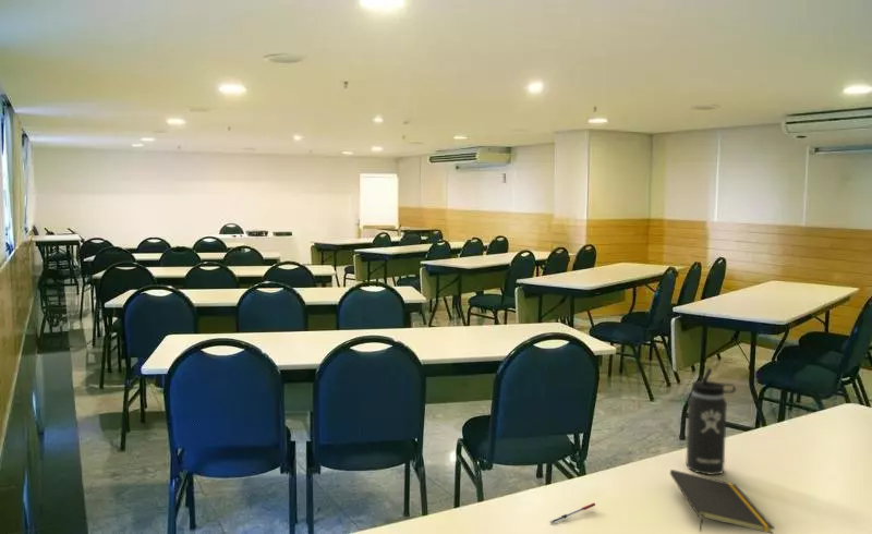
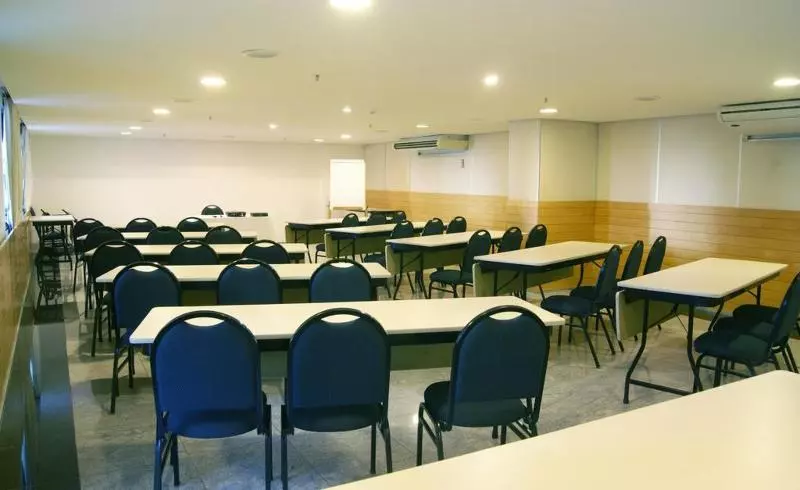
- notepad (717, 499)
- pen (572, 512)
- thermos bottle (711, 417)
